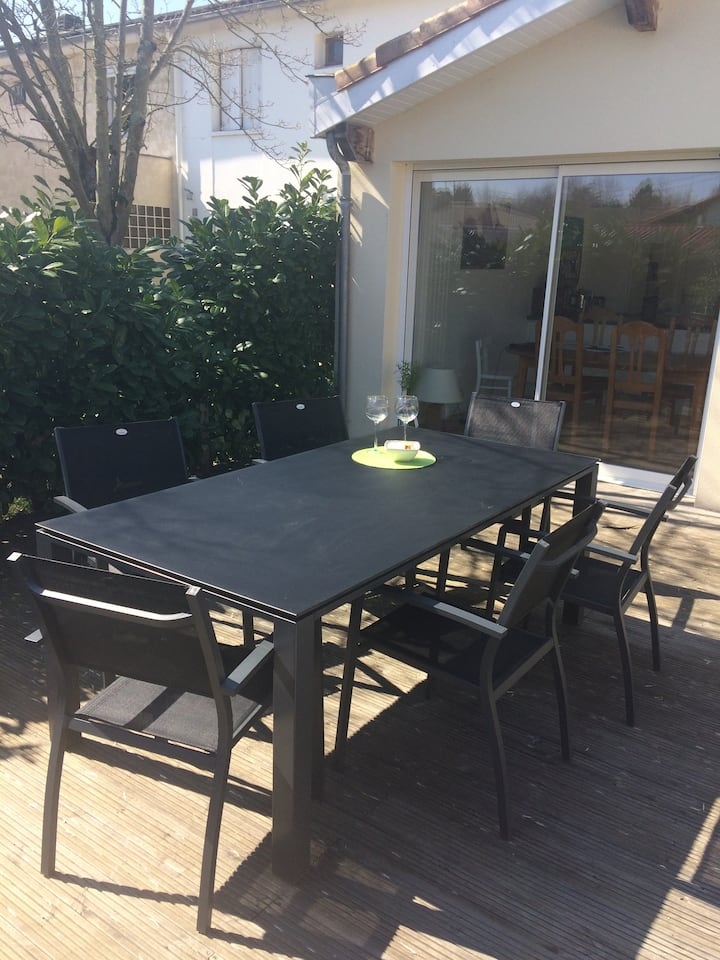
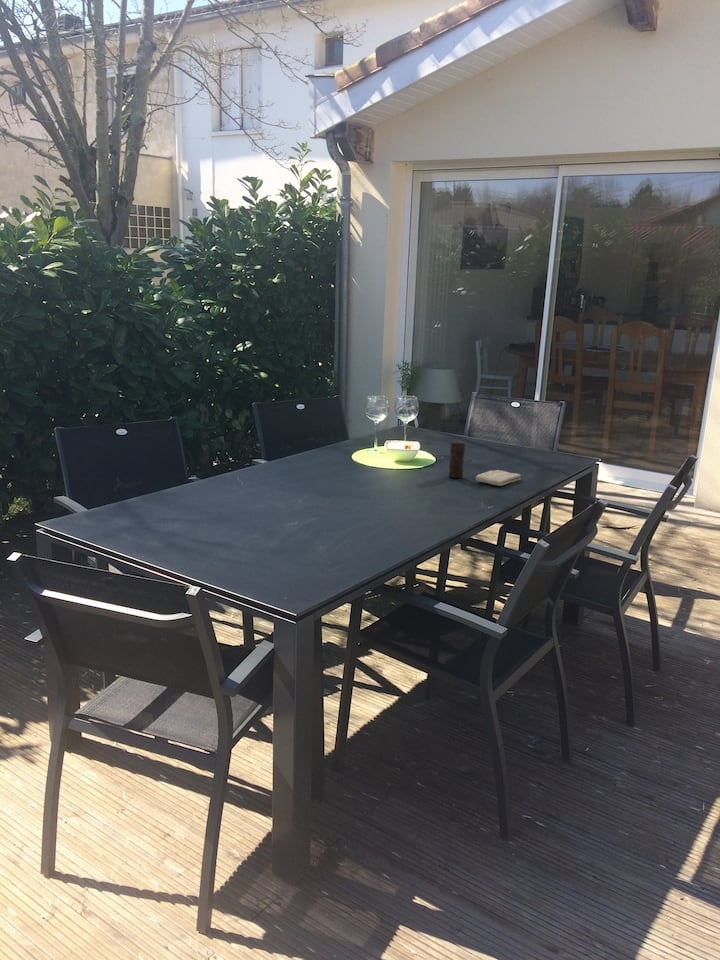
+ candle (456, 459)
+ washcloth (498, 477)
